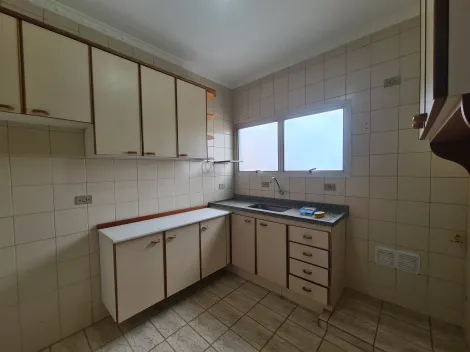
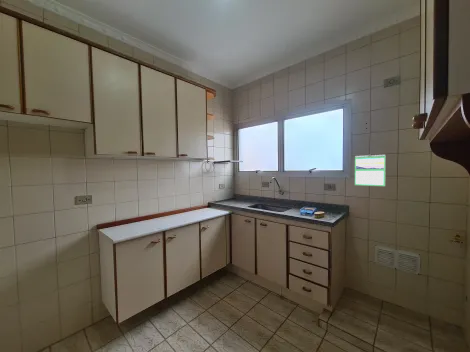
+ calendar (369, 170)
